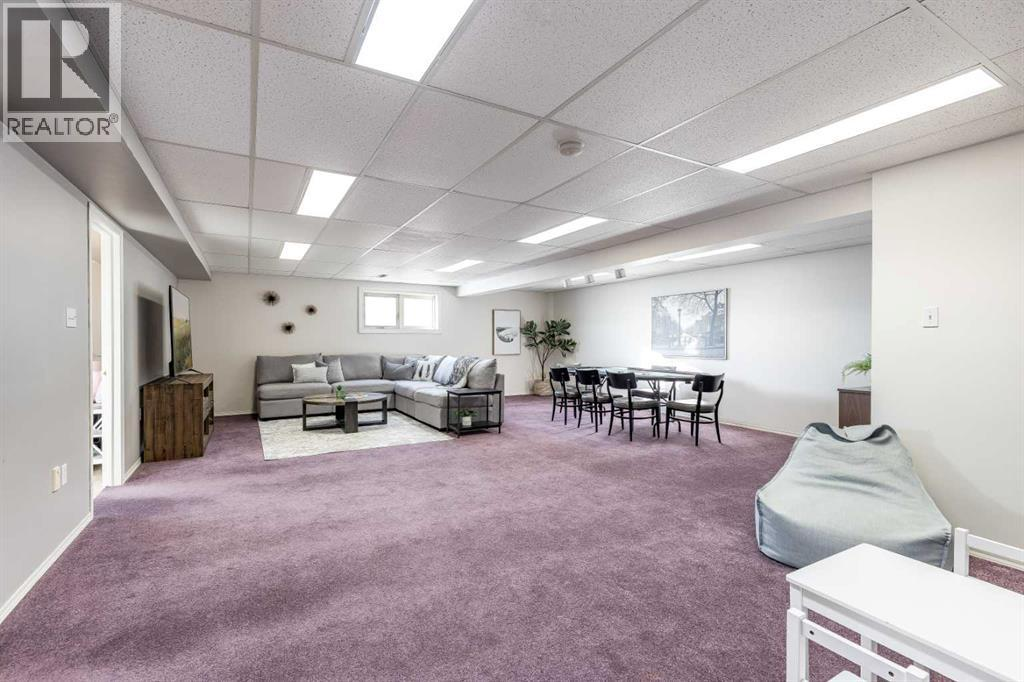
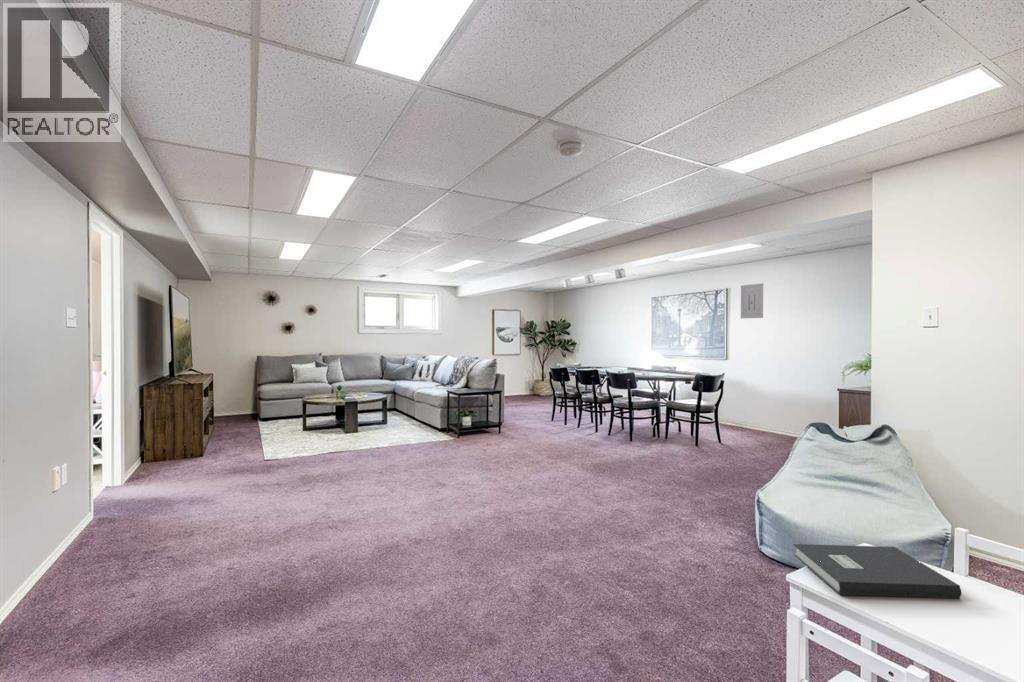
+ book (869, 569)
+ wall art (751, 301)
